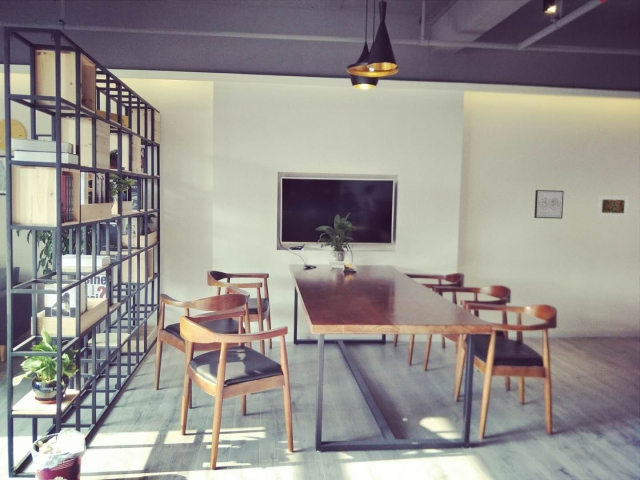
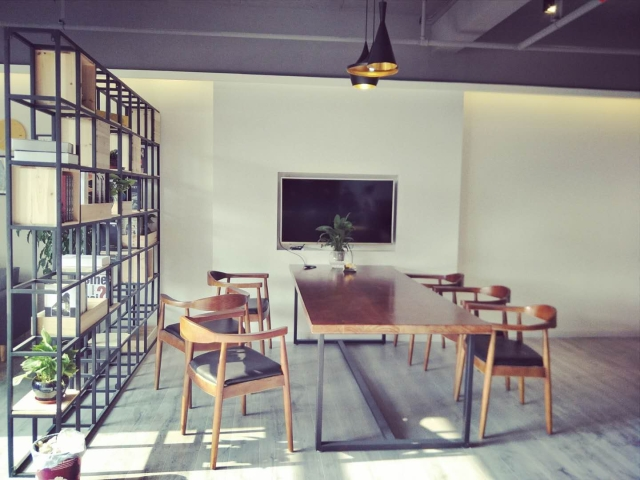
- wall art (549, 204)
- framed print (612, 206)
